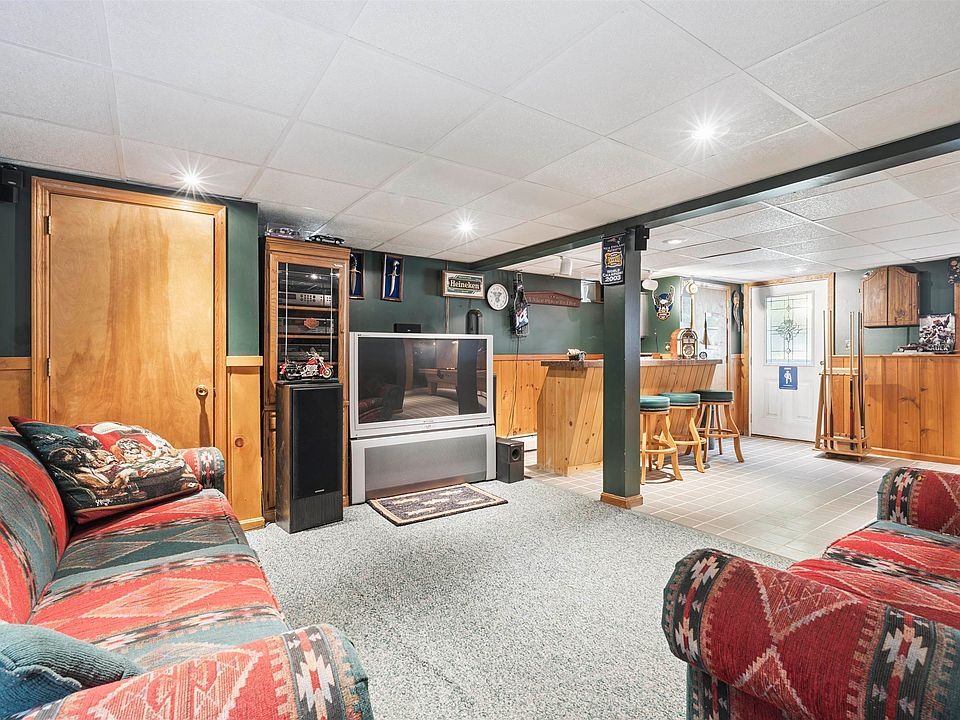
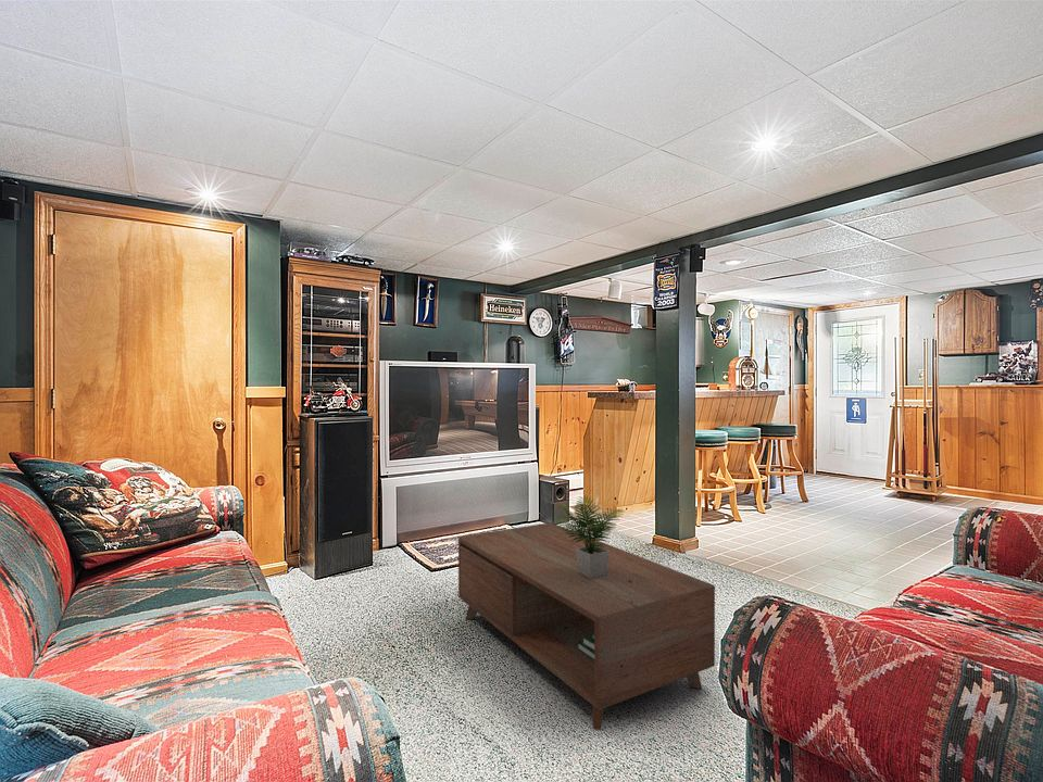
+ coffee table (568, 568)
